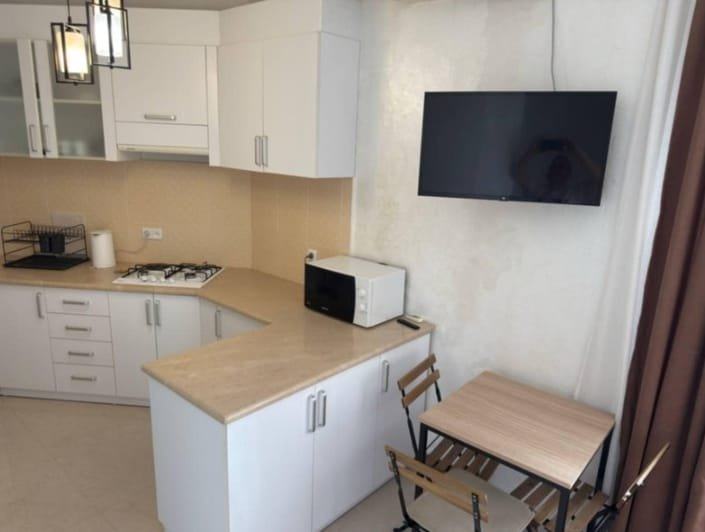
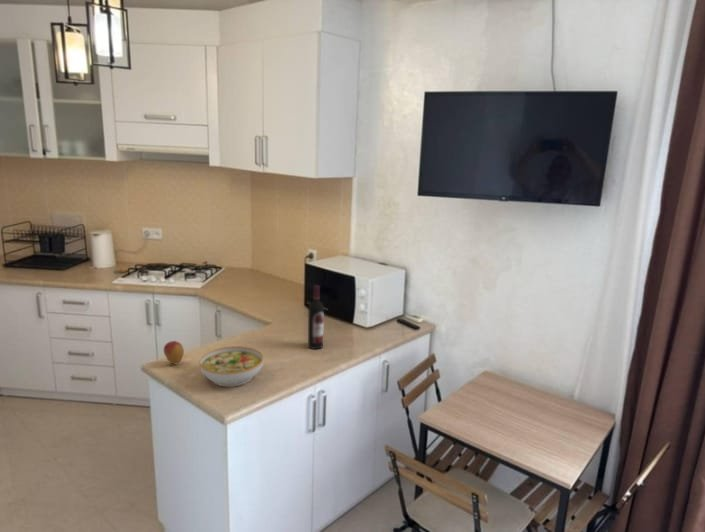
+ bowl (232, 367)
+ wine bottle (316, 316)
+ fruit (173, 352)
